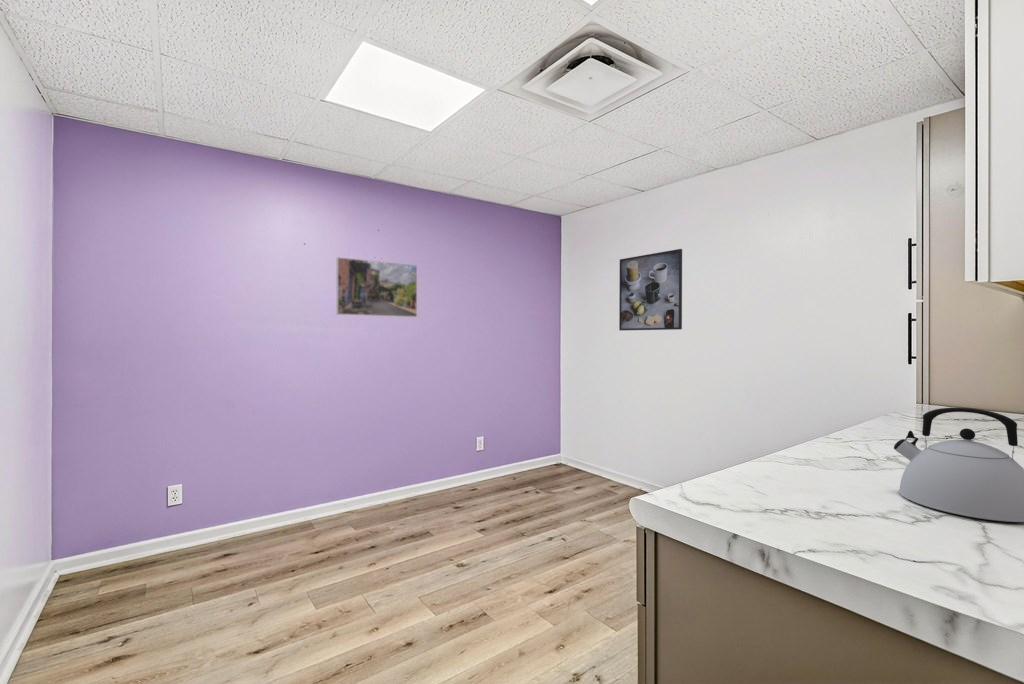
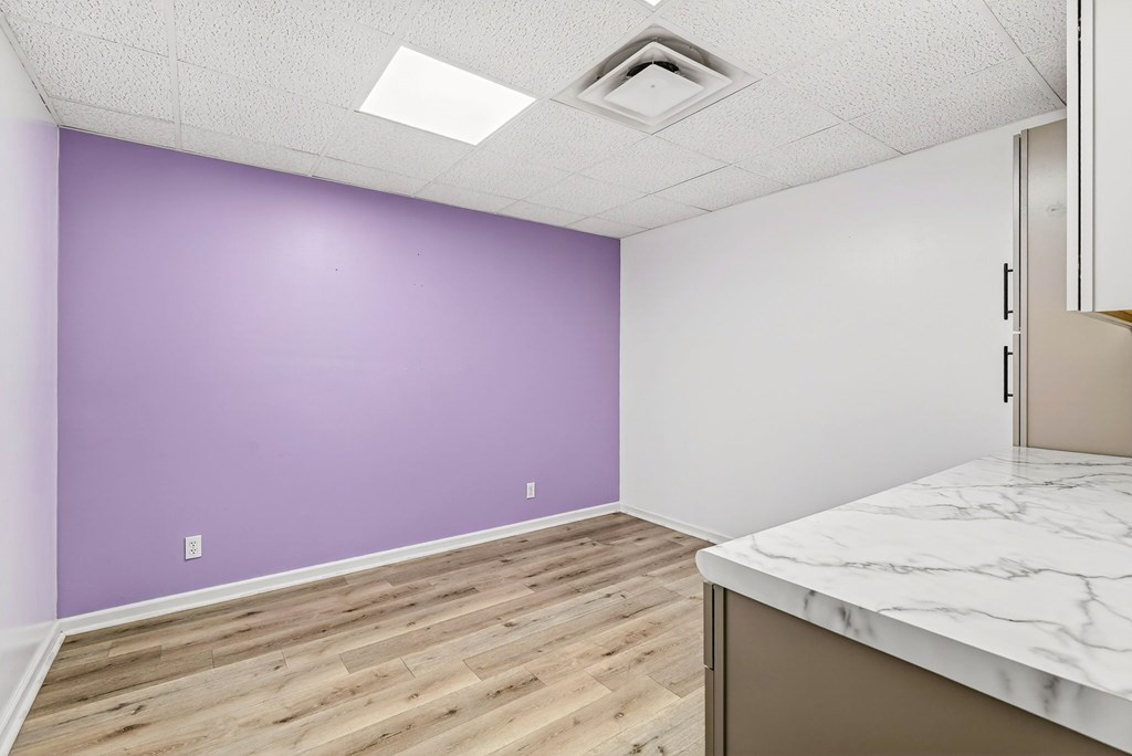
- kettle (963, 454)
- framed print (648, 292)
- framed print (378, 288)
